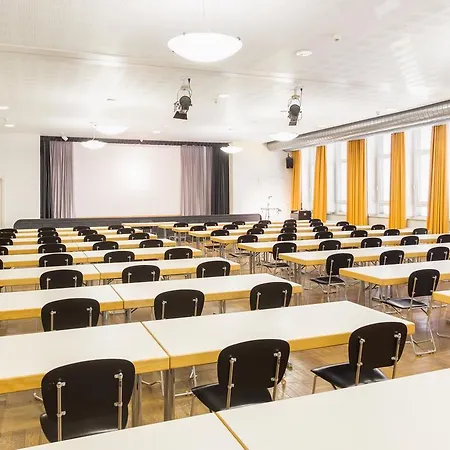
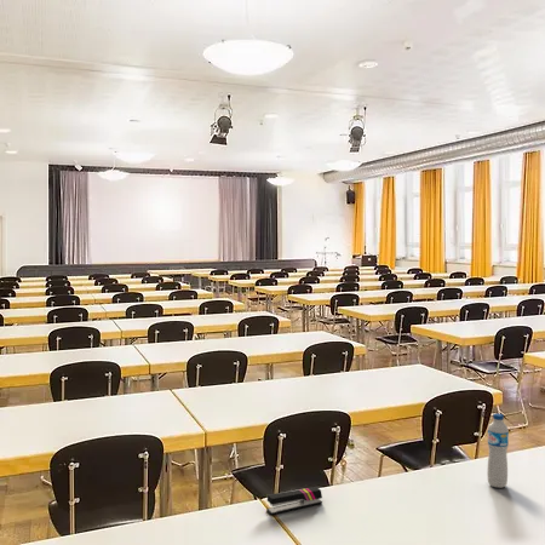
+ stapler (294, 499)
+ water bottle (498, 449)
